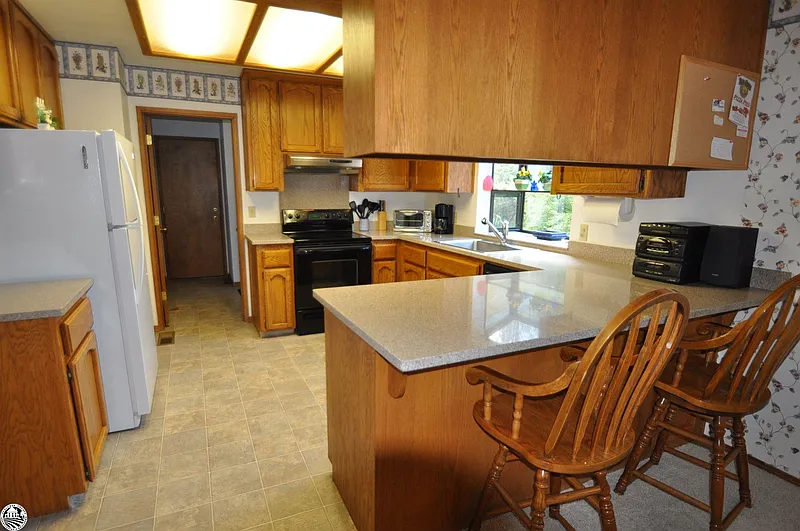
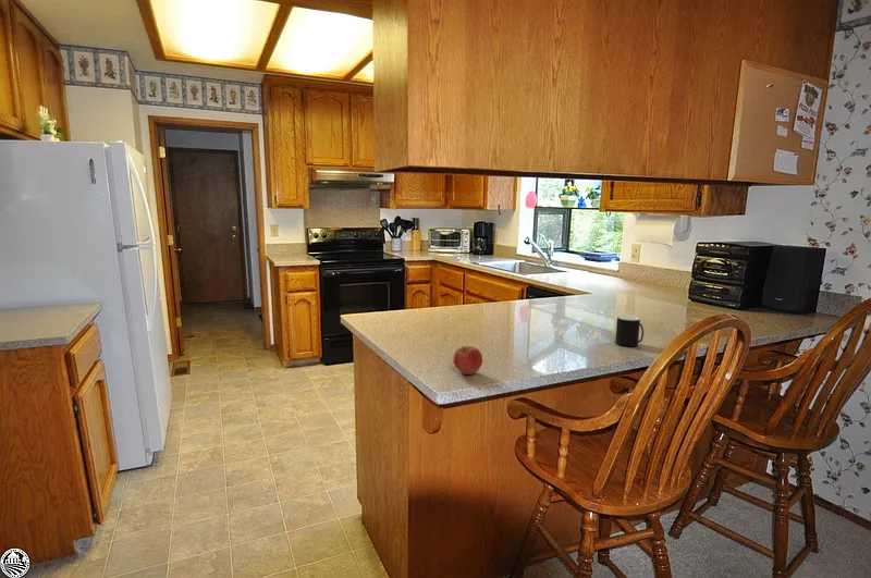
+ apple (467, 358)
+ cup (630, 332)
